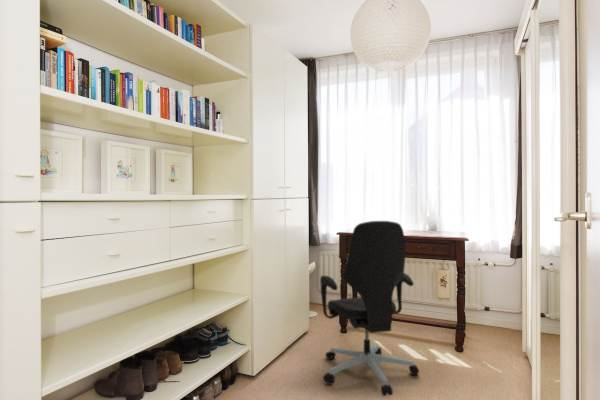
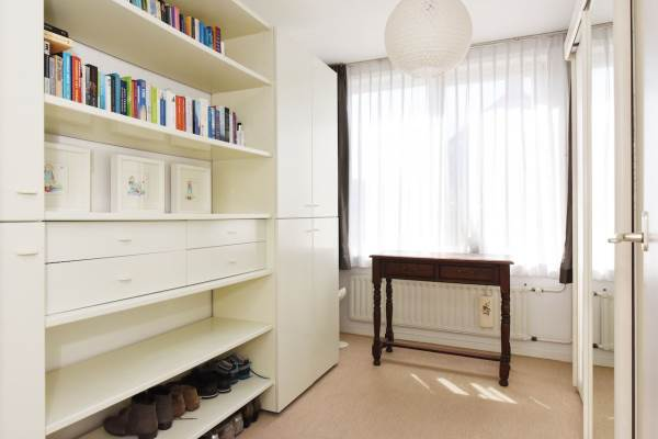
- office chair (368, 296)
